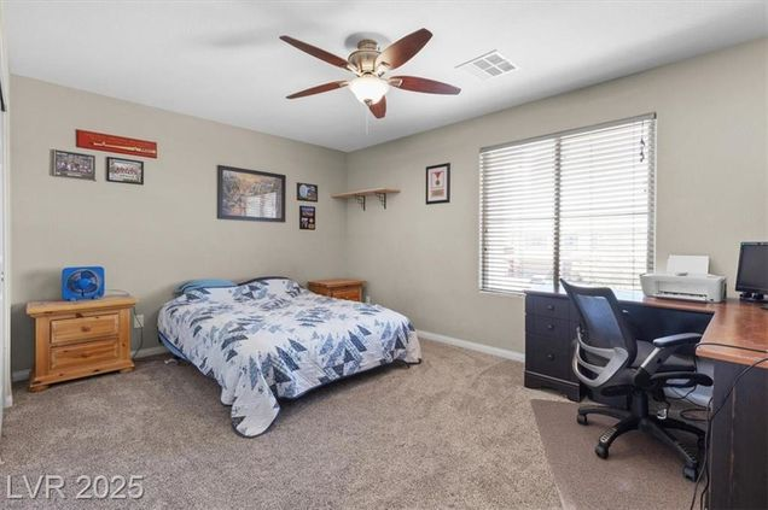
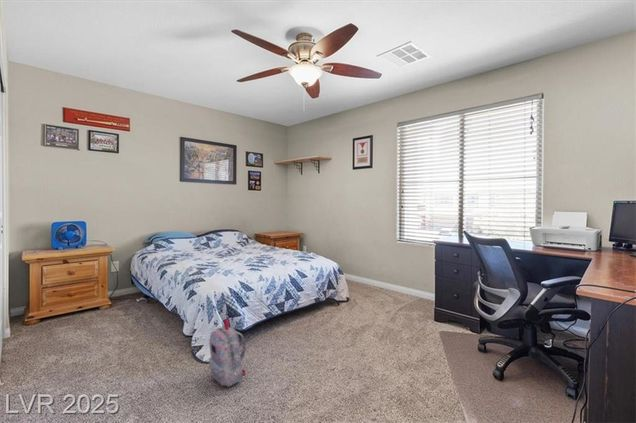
+ backpack (228, 348)
